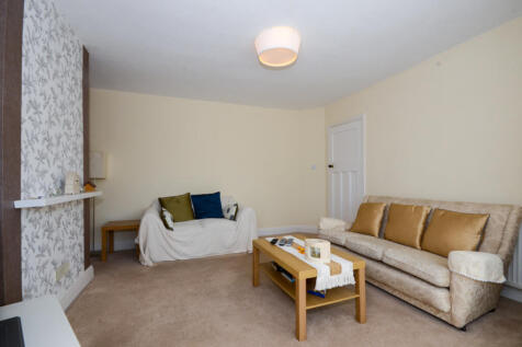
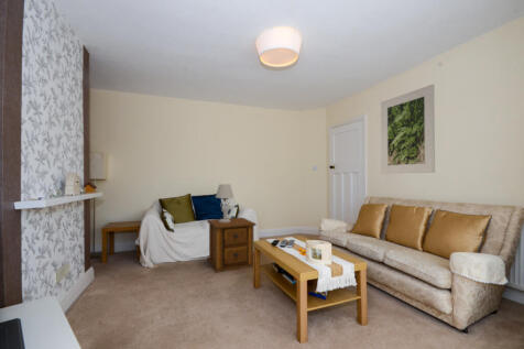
+ table lamp (225, 200)
+ side table (230, 242)
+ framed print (404, 133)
